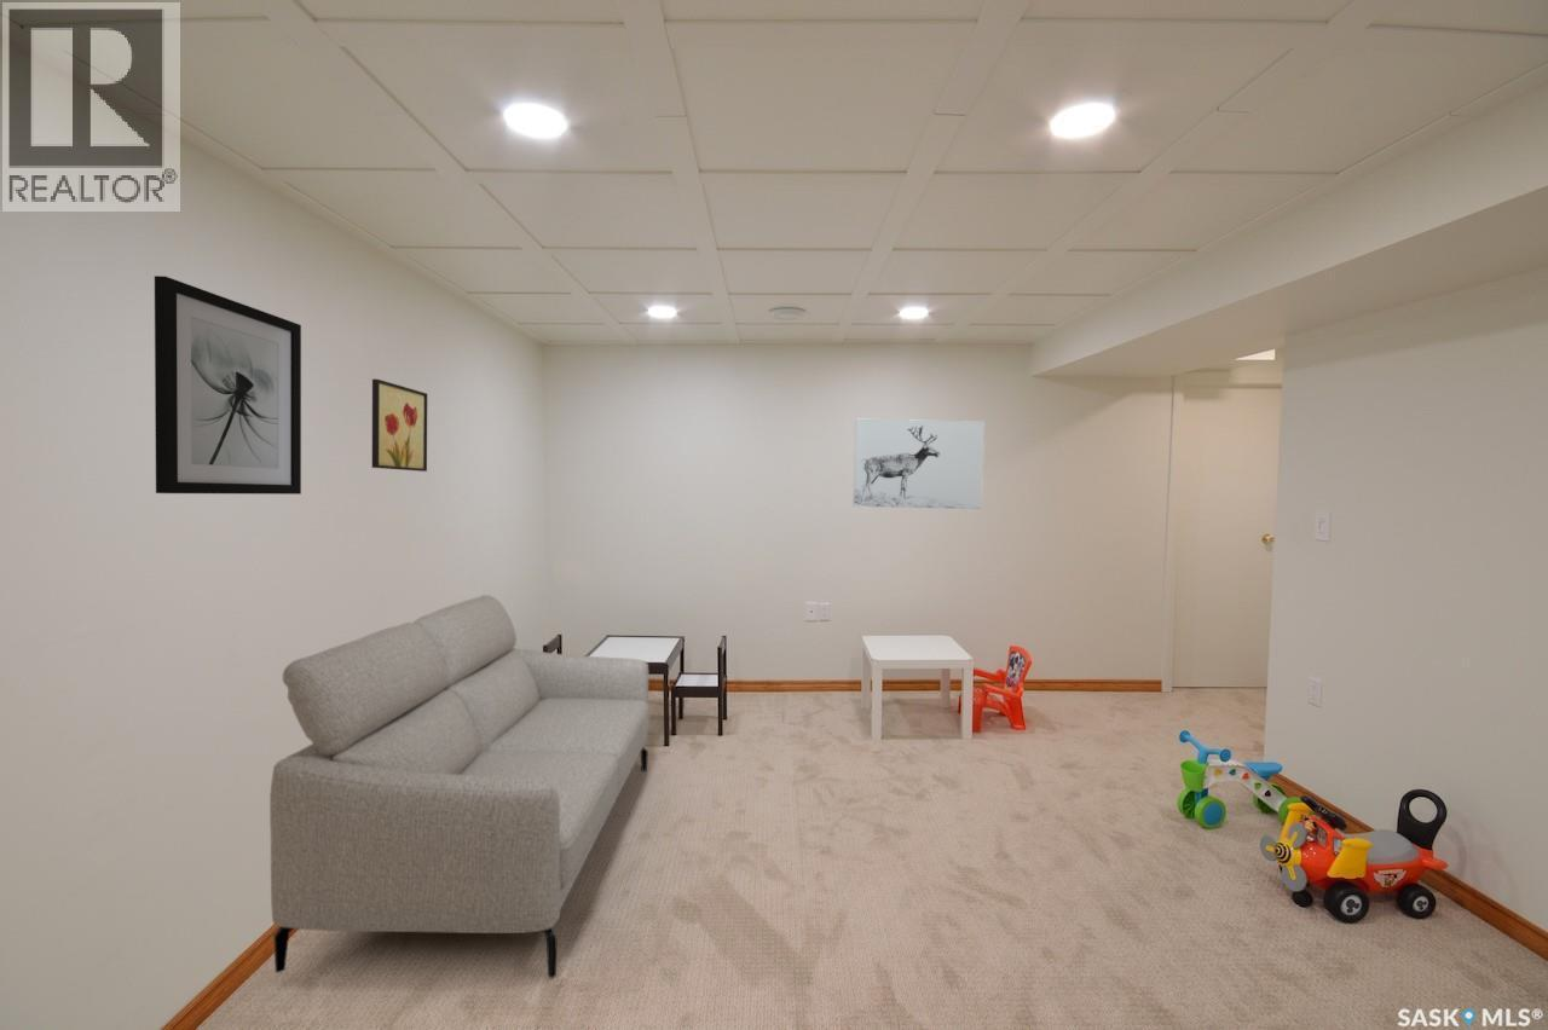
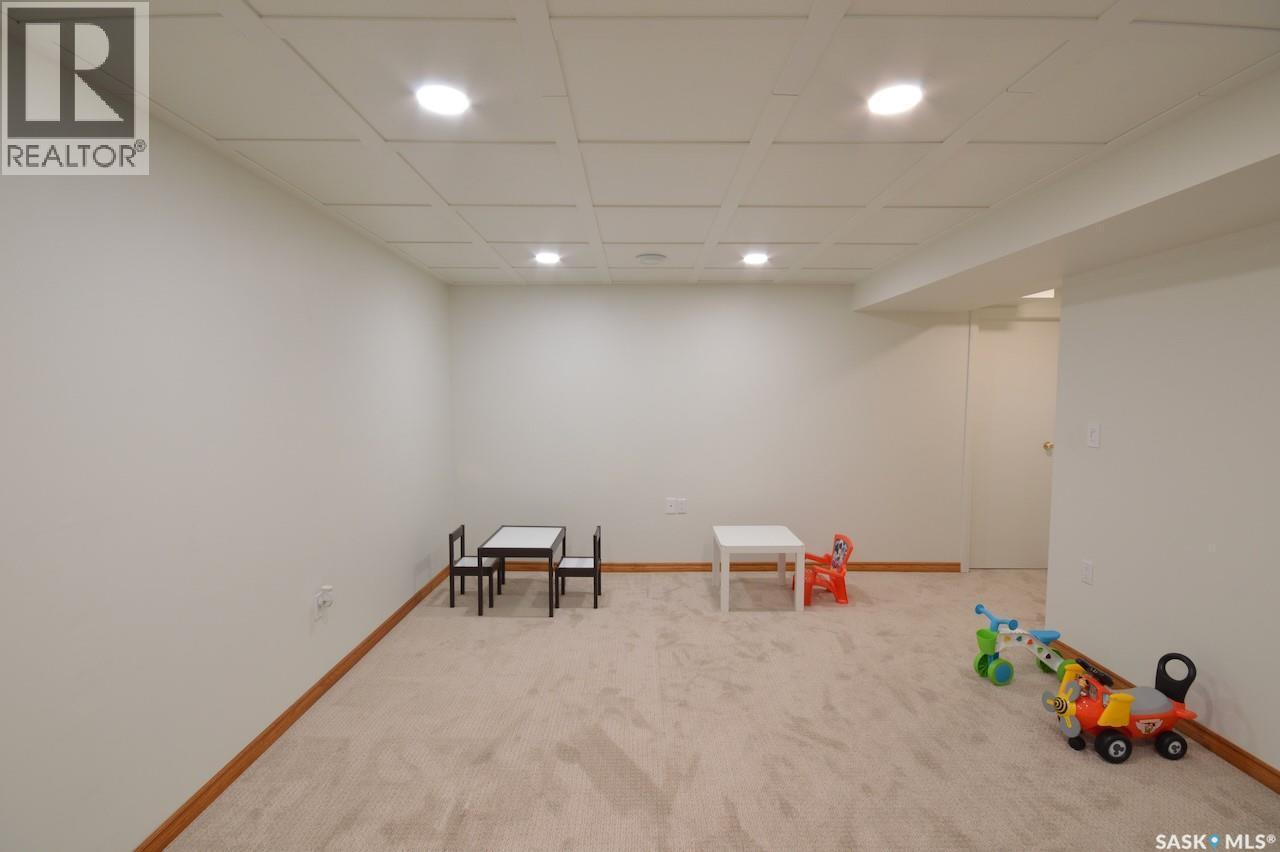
- sofa (512, 733)
- wall art (918, 464)
- wall art (399, 428)
- wall art (237, 399)
